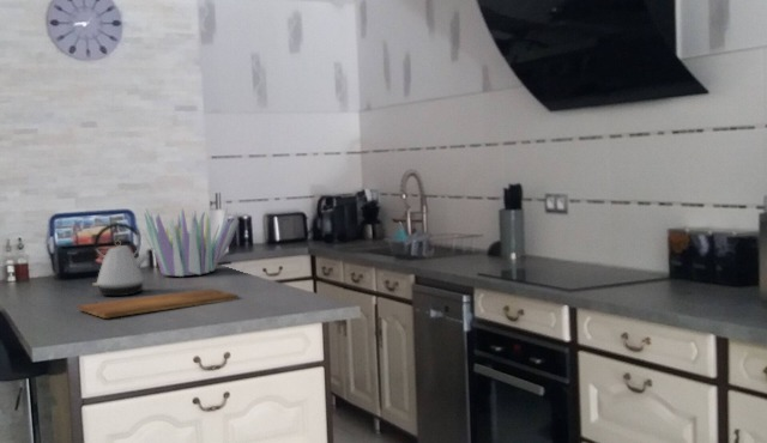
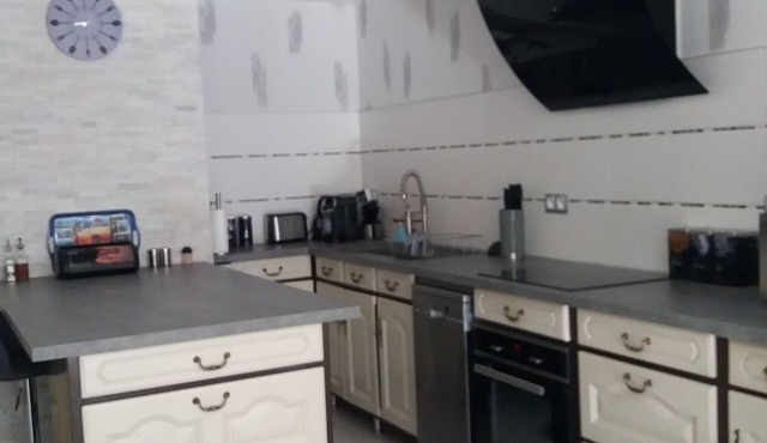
- plant (194, 239)
- kettle (120, 257)
- cutting board (161, 302)
